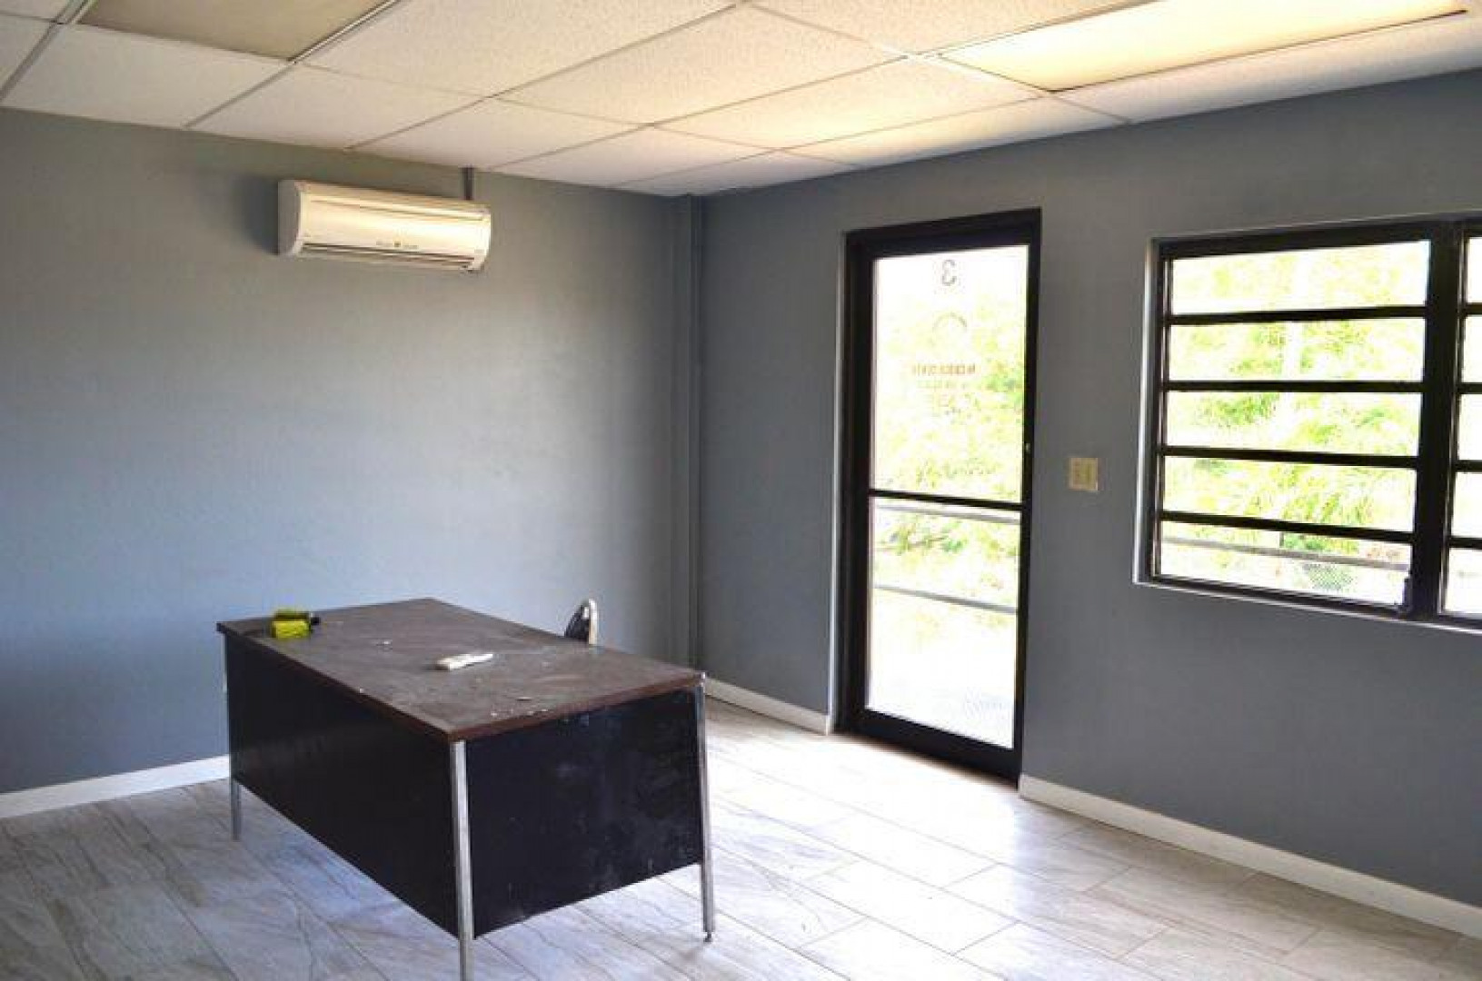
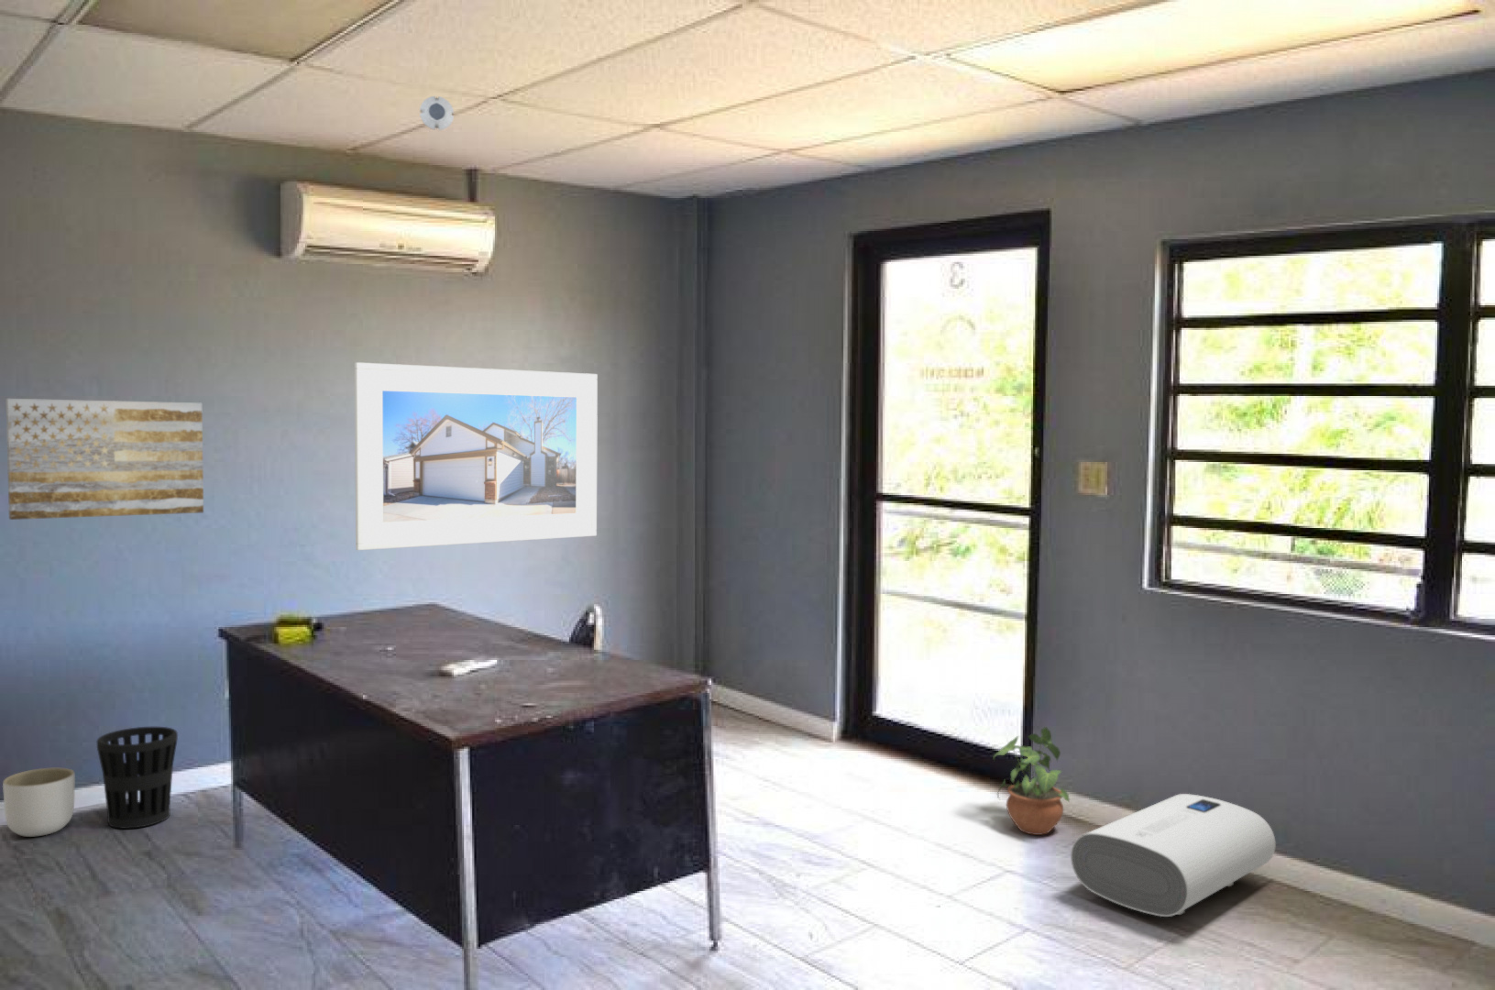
+ potted plant (1036, 778)
+ water heater (1176, 851)
+ wastebasket (138, 777)
+ wall art (109, 459)
+ planter (40, 803)
+ smoke detector (436, 112)
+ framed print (485, 455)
